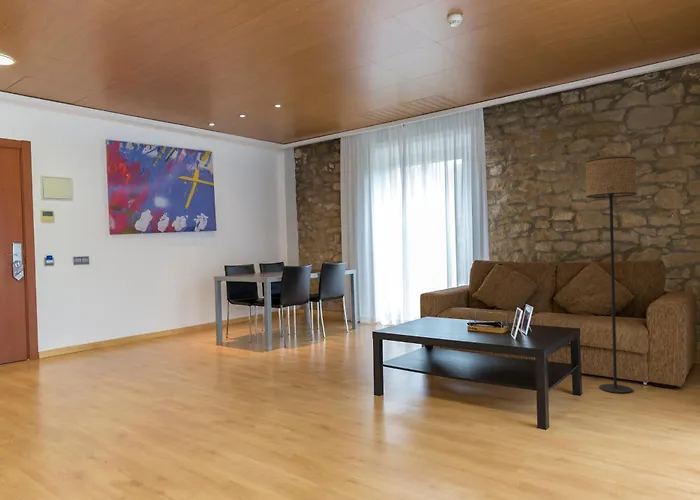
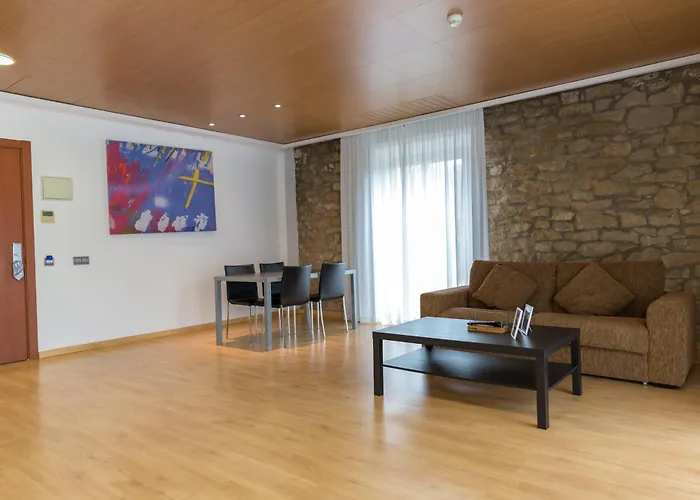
- floor lamp (612, 275)
